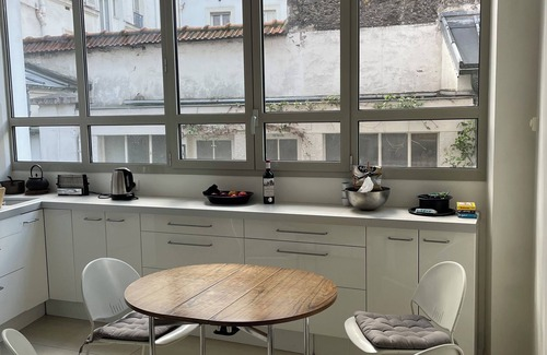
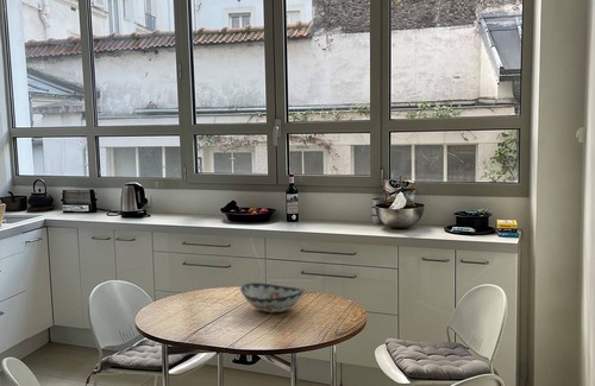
+ decorative bowl (273, 298)
